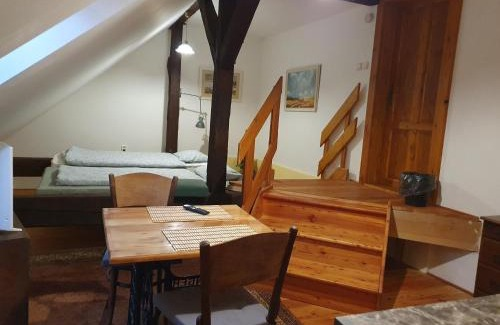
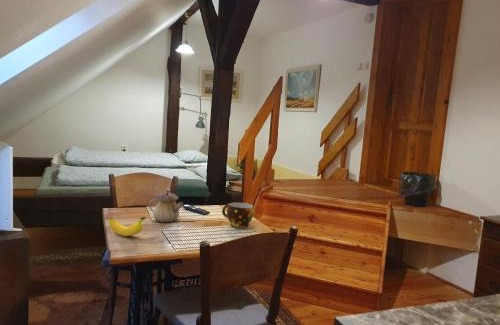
+ banana (127, 227)
+ teapot (165, 203)
+ cup (238, 215)
